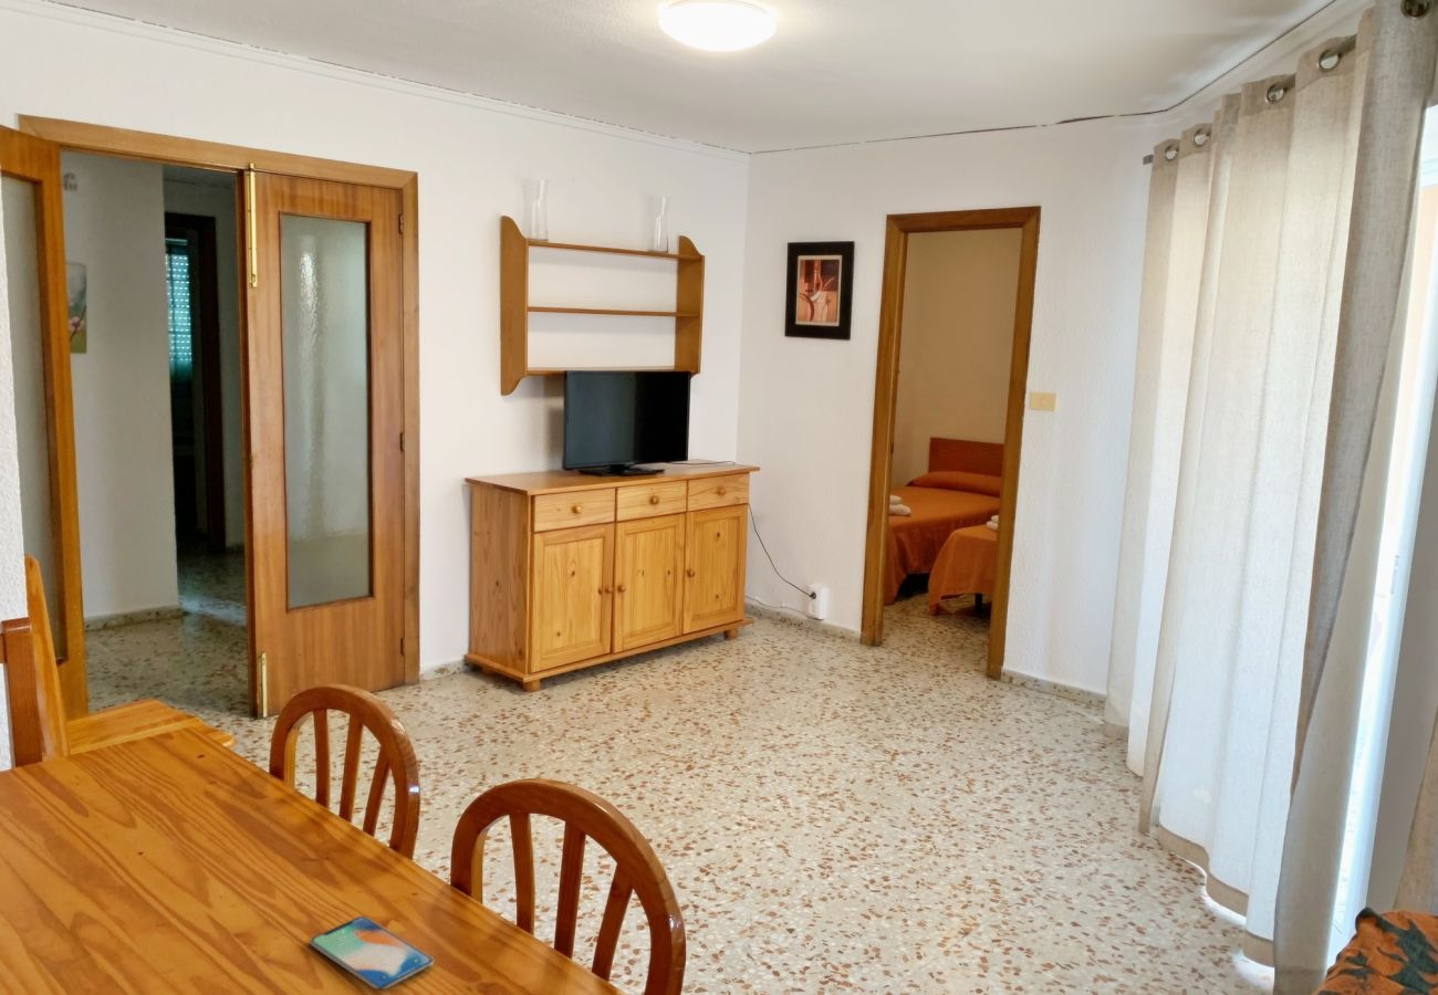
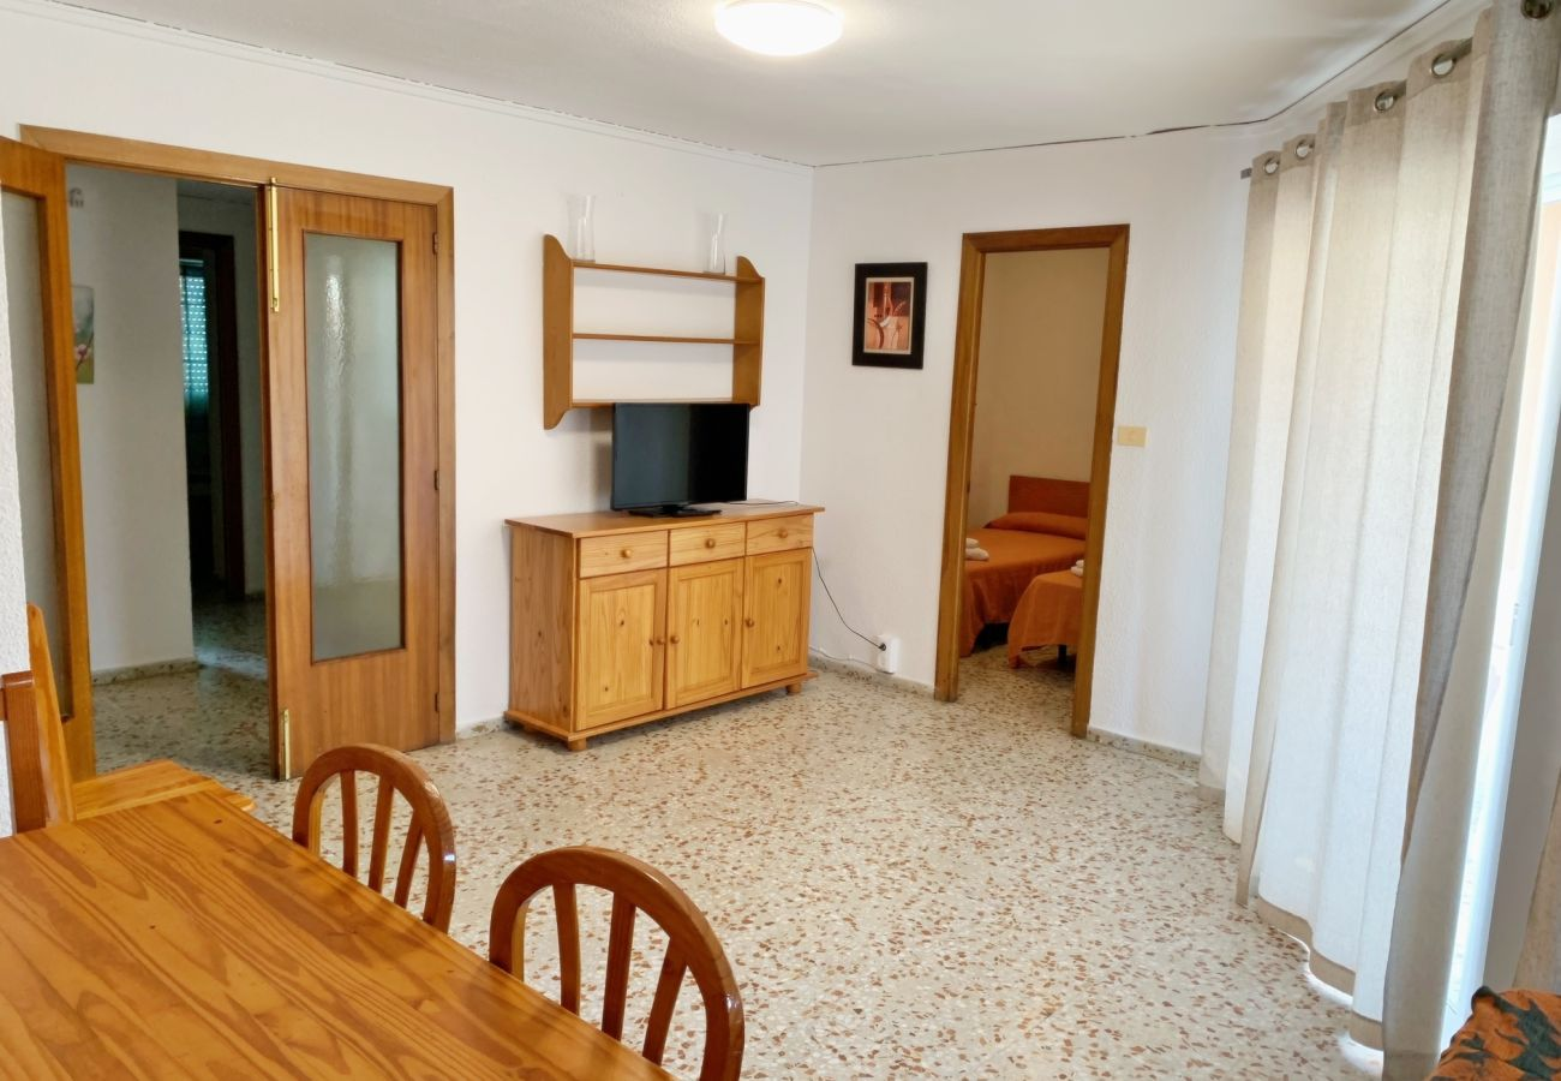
- smartphone (371, 951)
